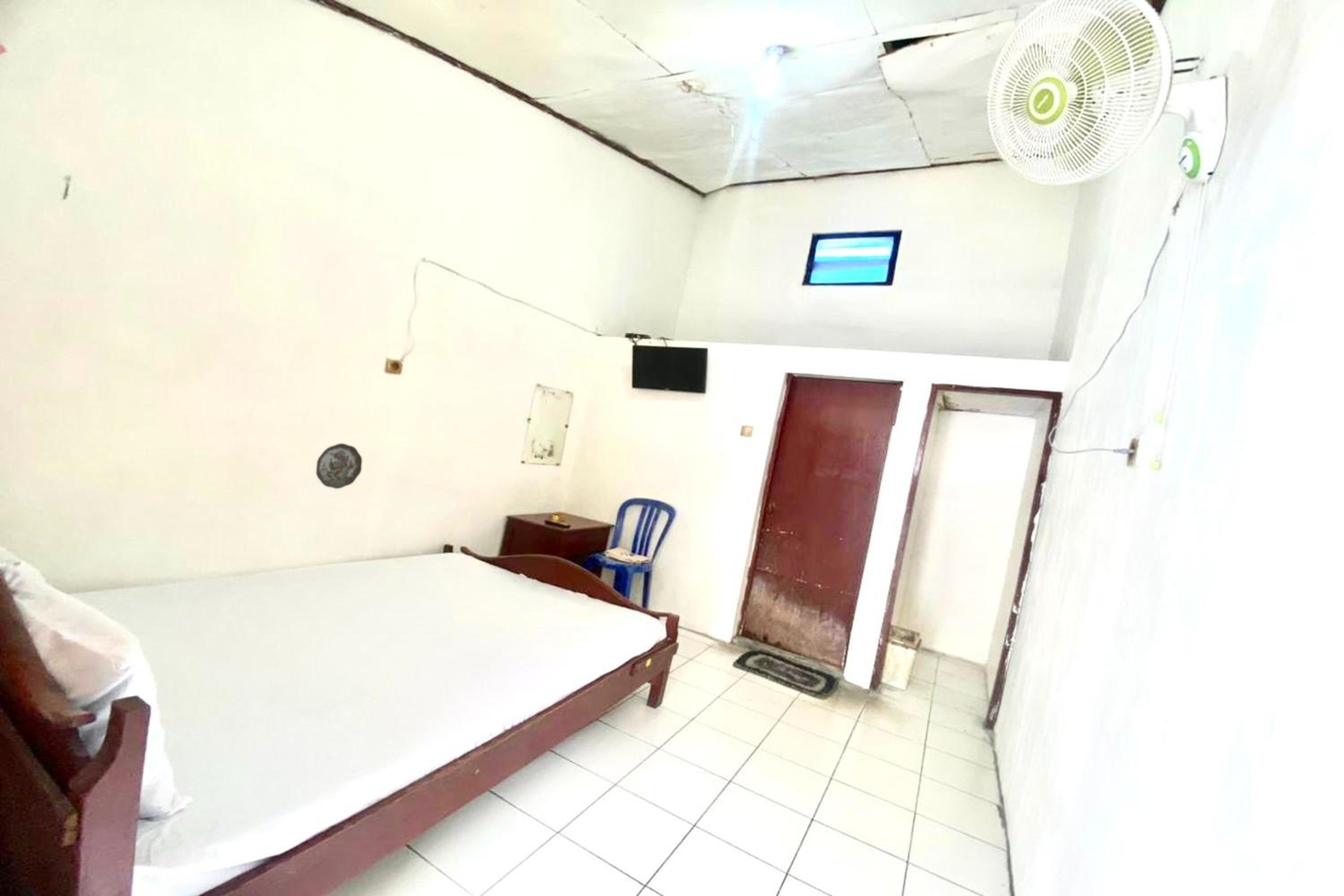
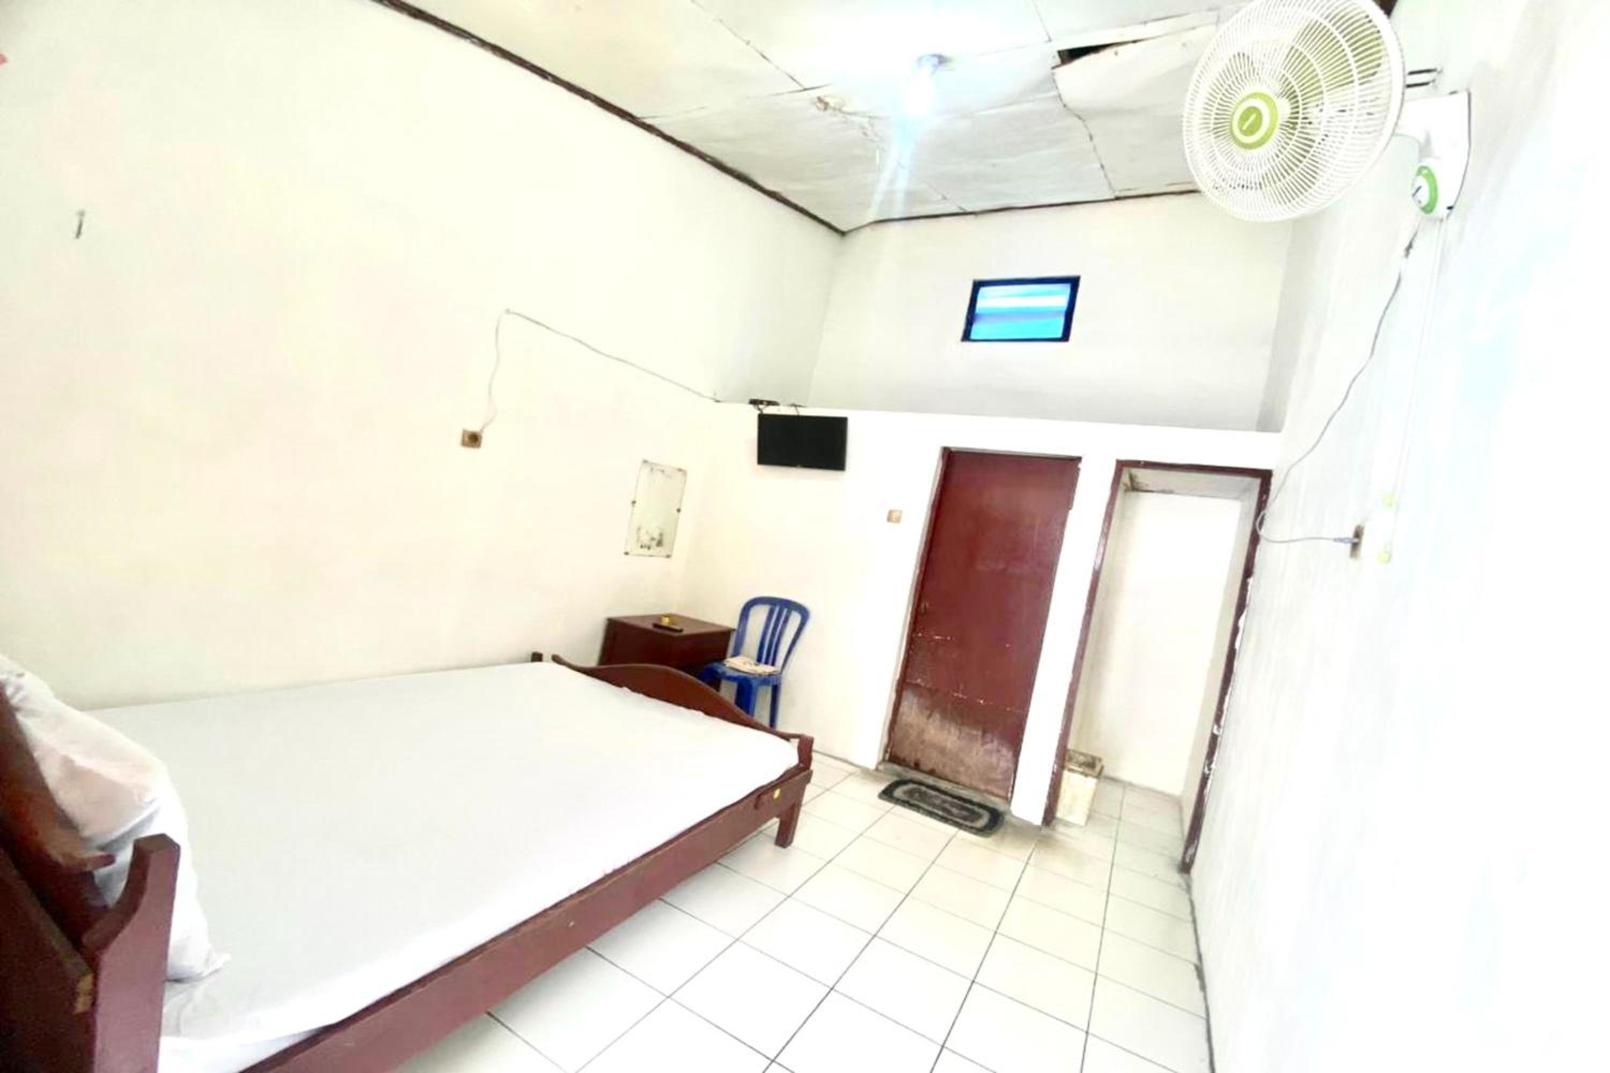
- decorative plate (339, 465)
